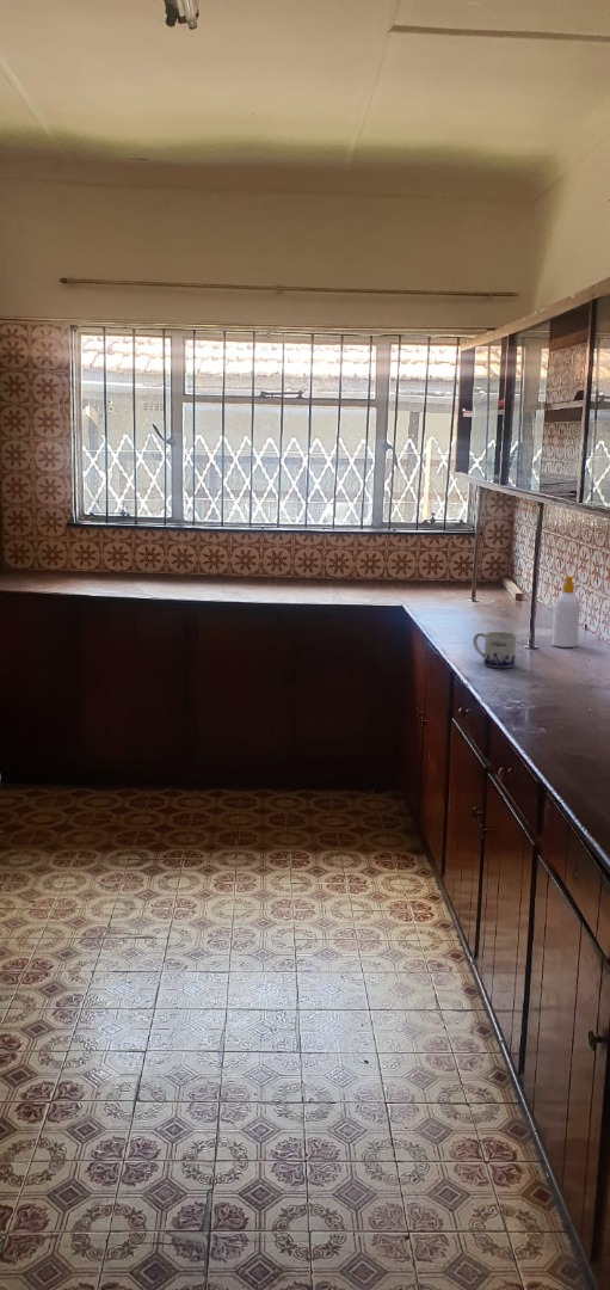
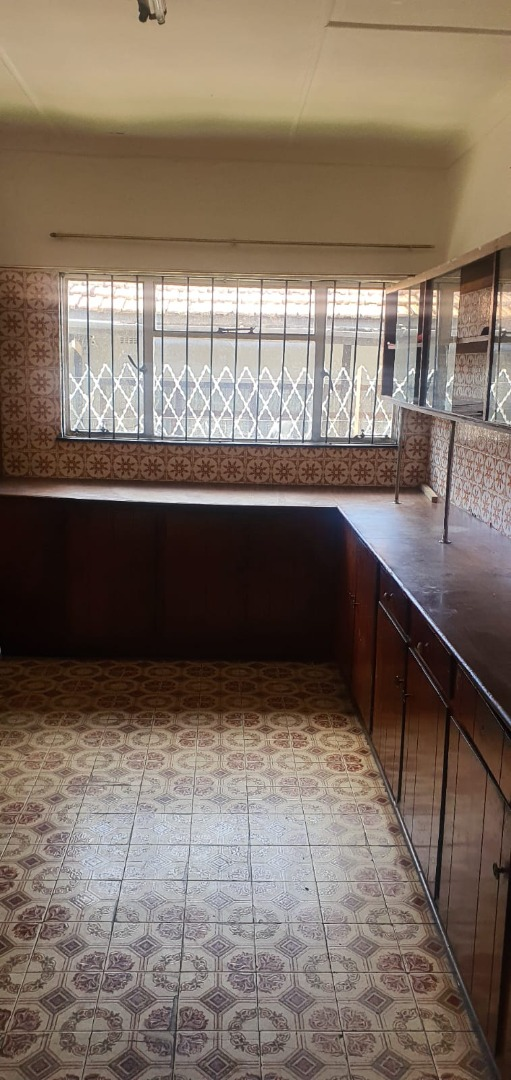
- mug (495, 649)
- soap bottle (566, 610)
